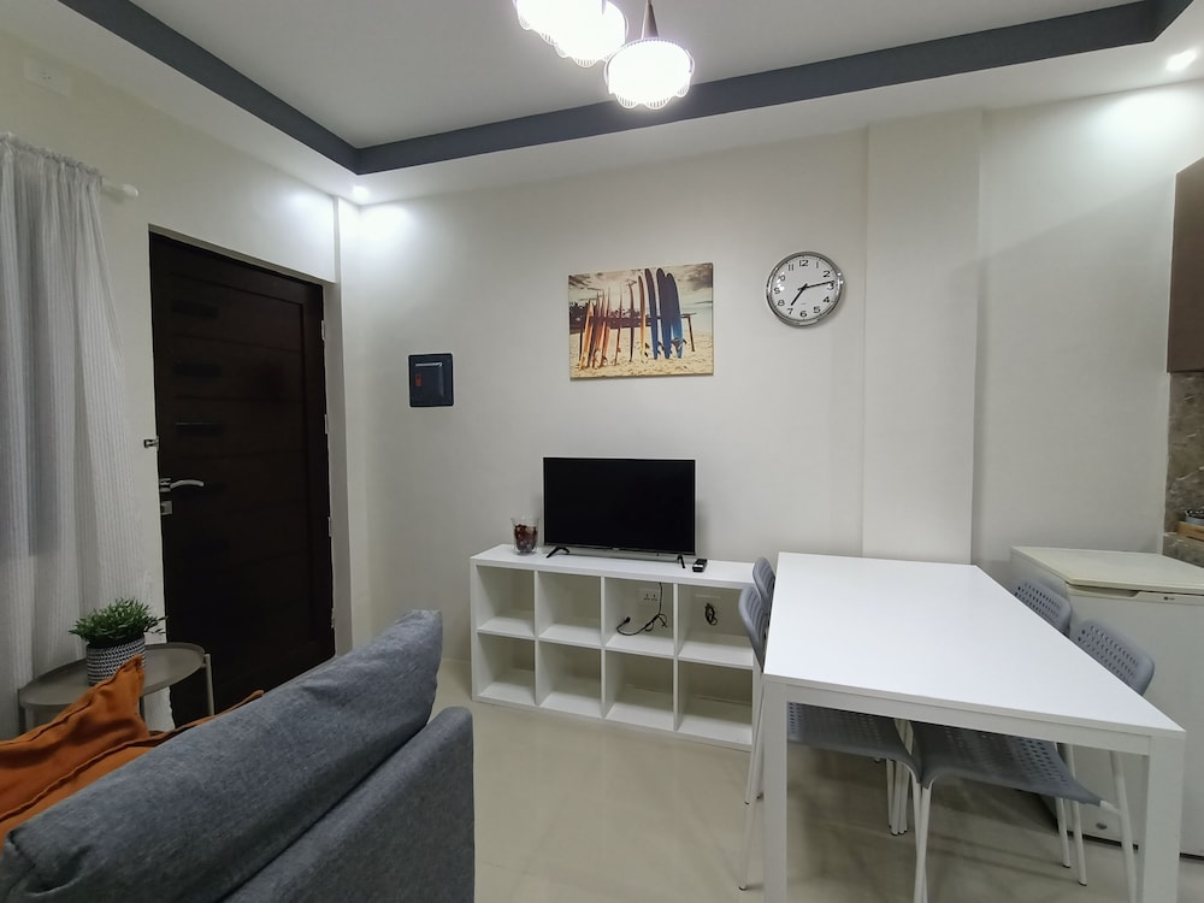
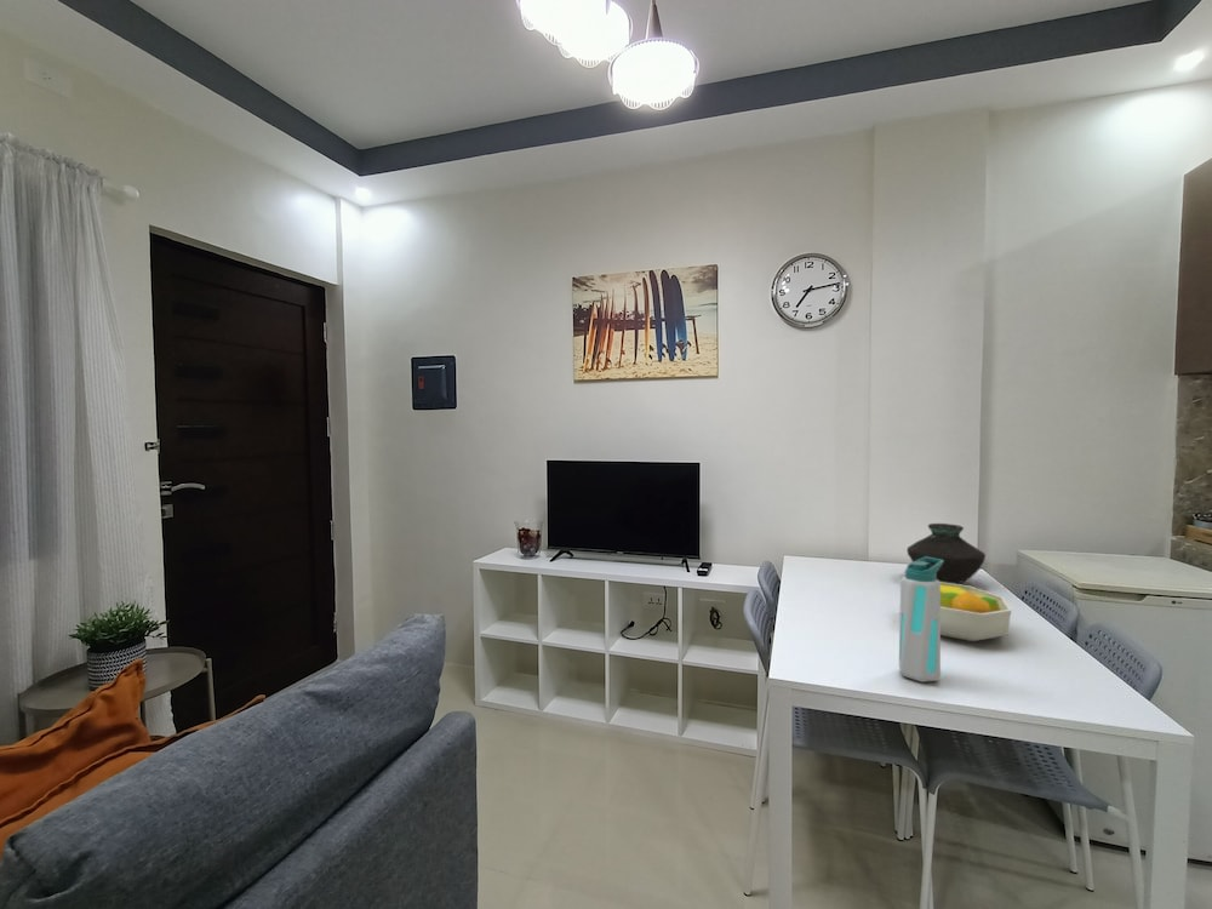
+ water bottle (921, 617)
+ vase (944, 554)
+ fruit bowl (954, 604)
